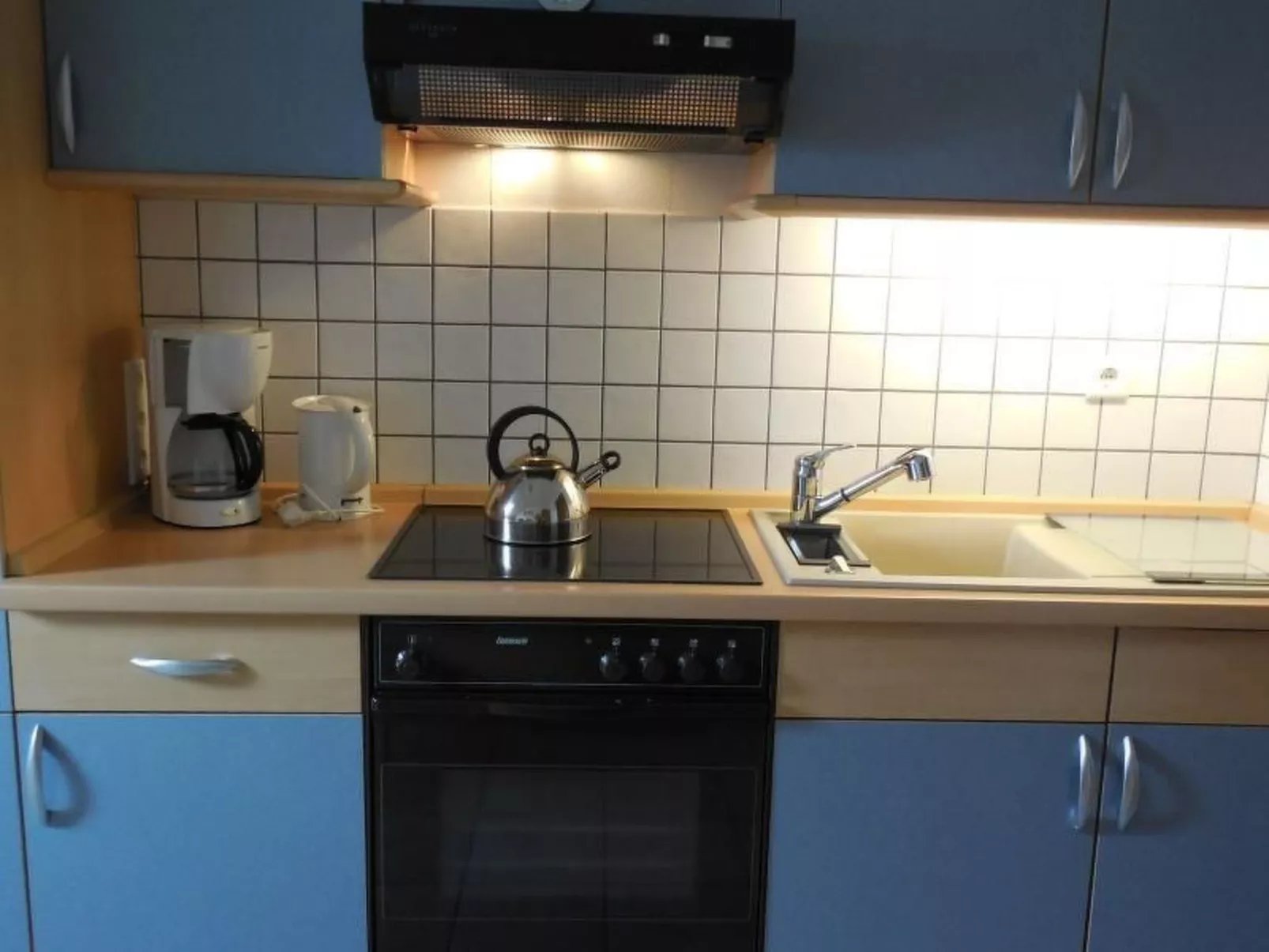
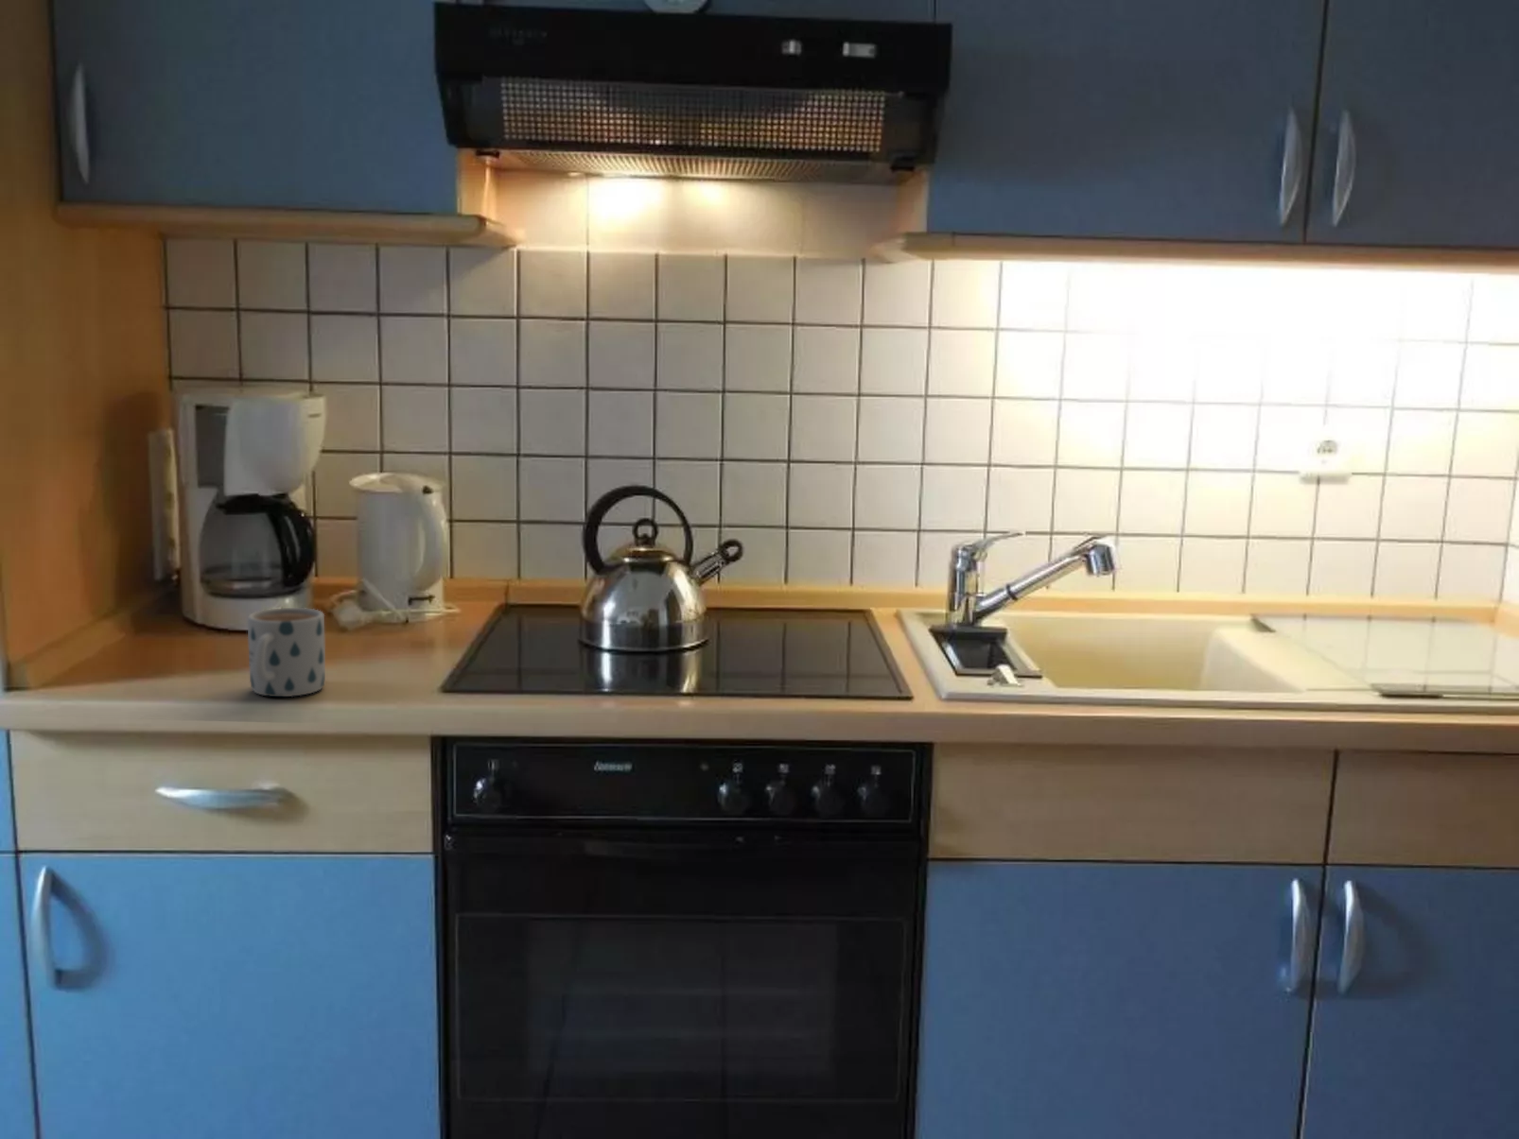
+ mug (281, 654)
